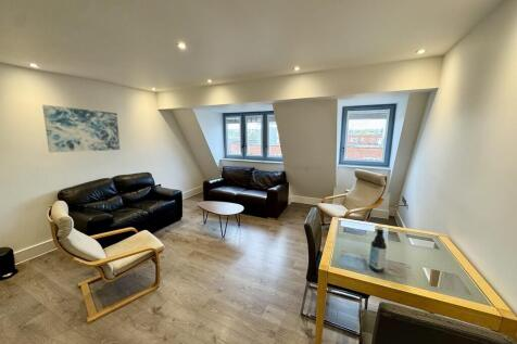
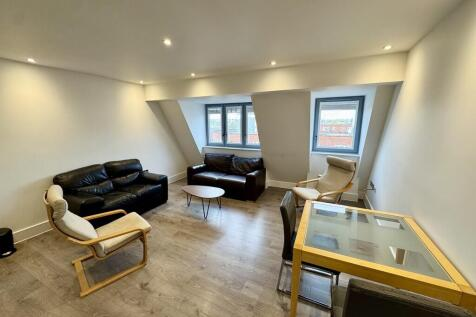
- water bottle (378, 250)
- wall art (86, 130)
